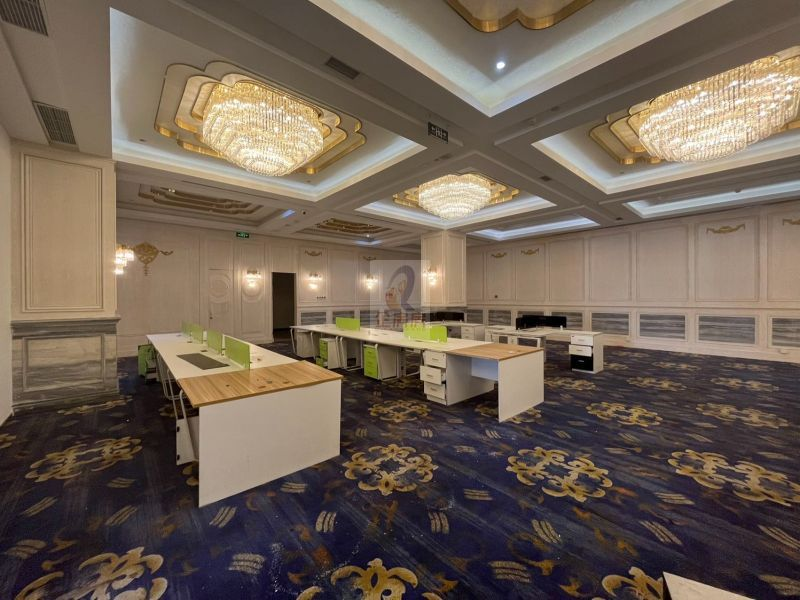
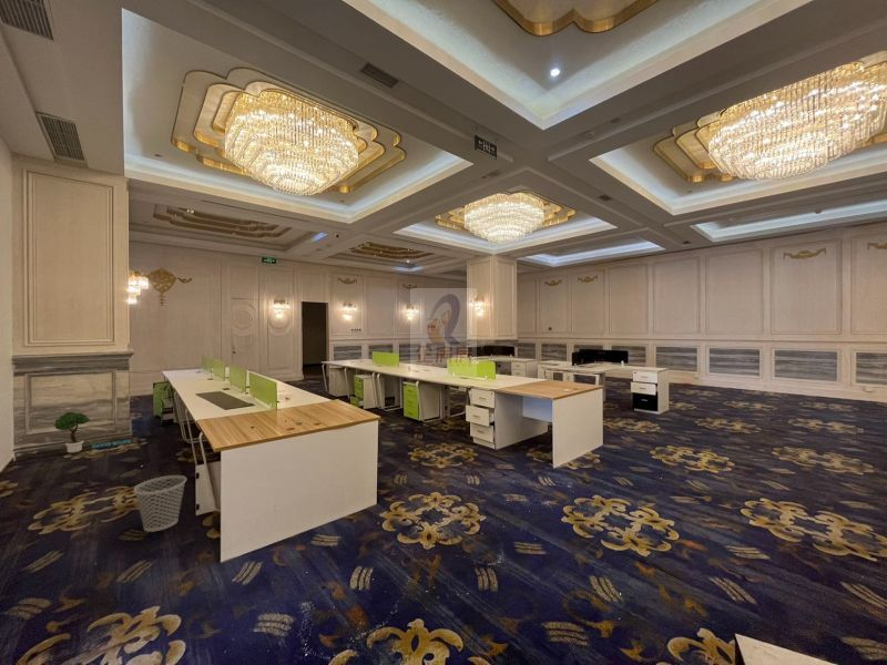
+ wastebasket (161, 503)
+ potted tree (89, 420)
